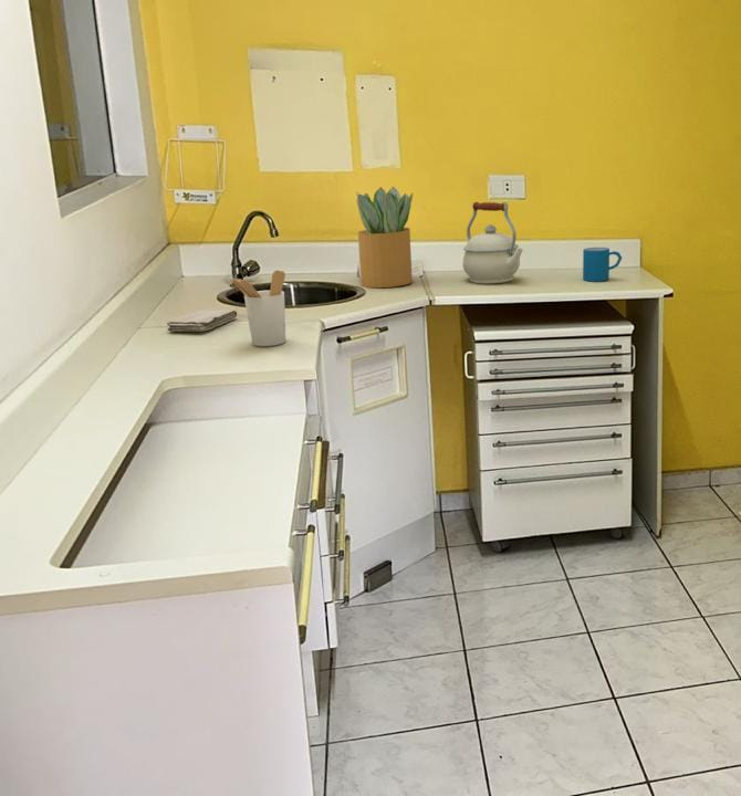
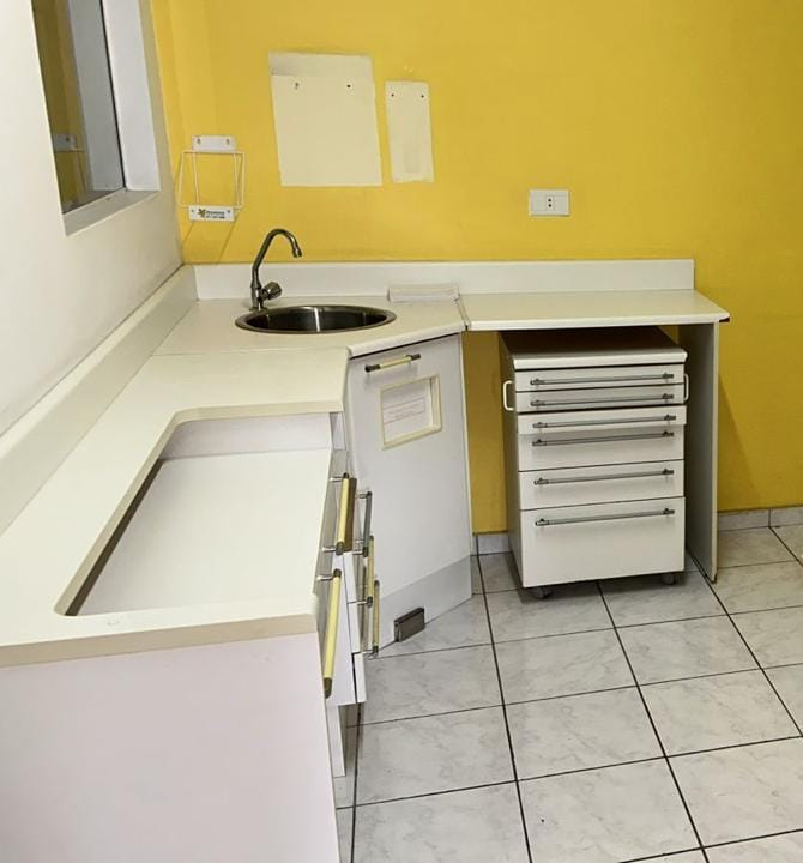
- mug (602, 264)
- kettle (493, 241)
- potted plant (380, 237)
- utensil holder (258, 307)
- washcloth (201, 320)
